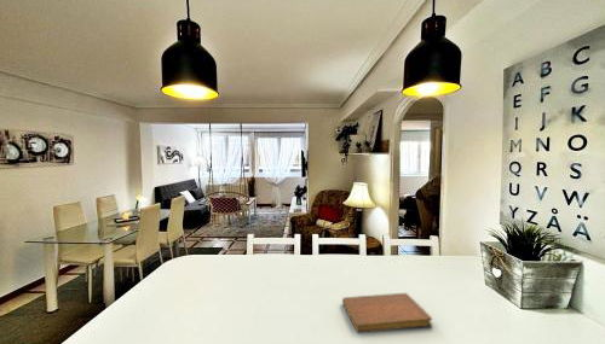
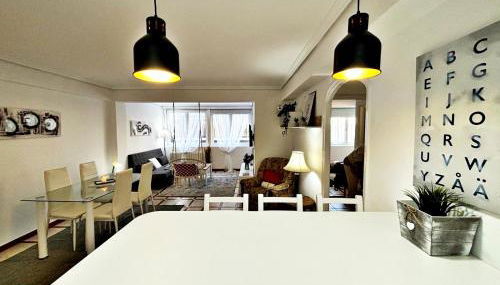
- notebook (384, 310)
